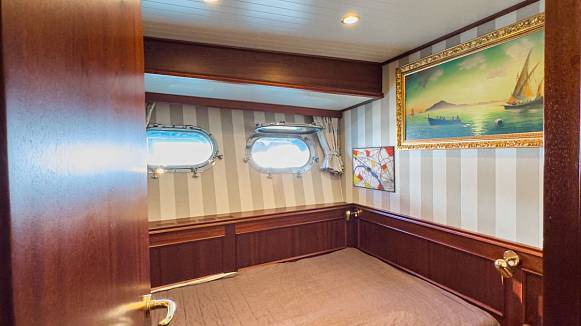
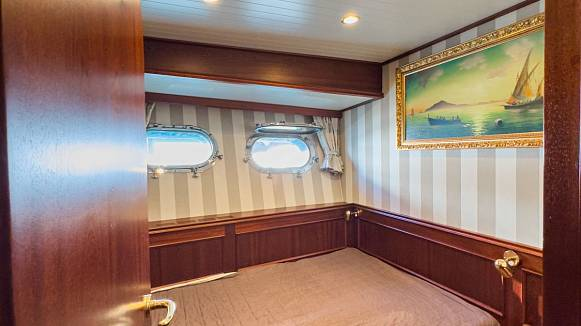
- wall art (371, 168)
